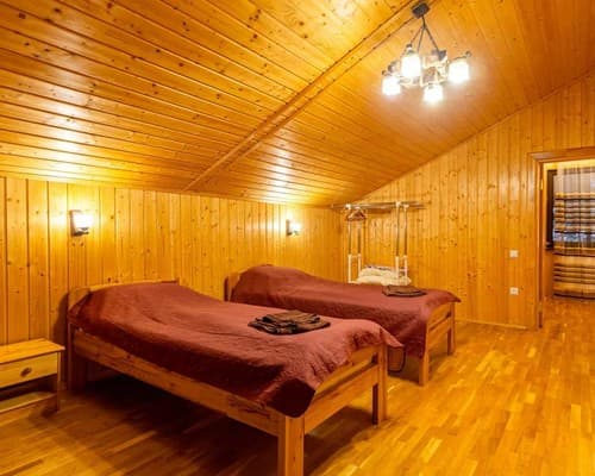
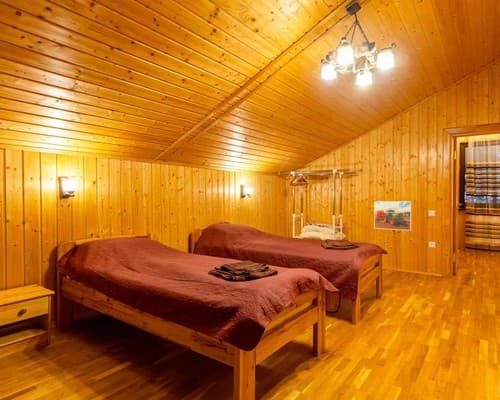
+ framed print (392, 215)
